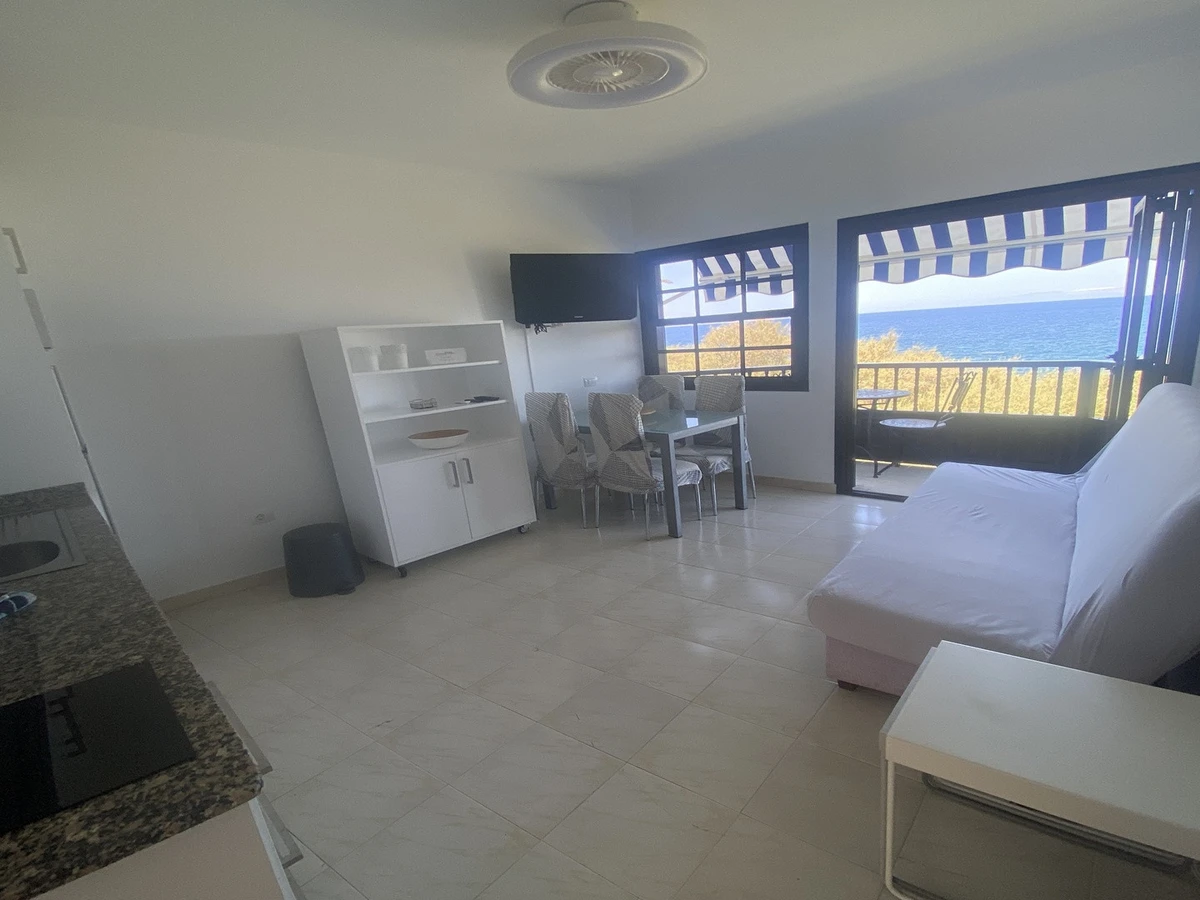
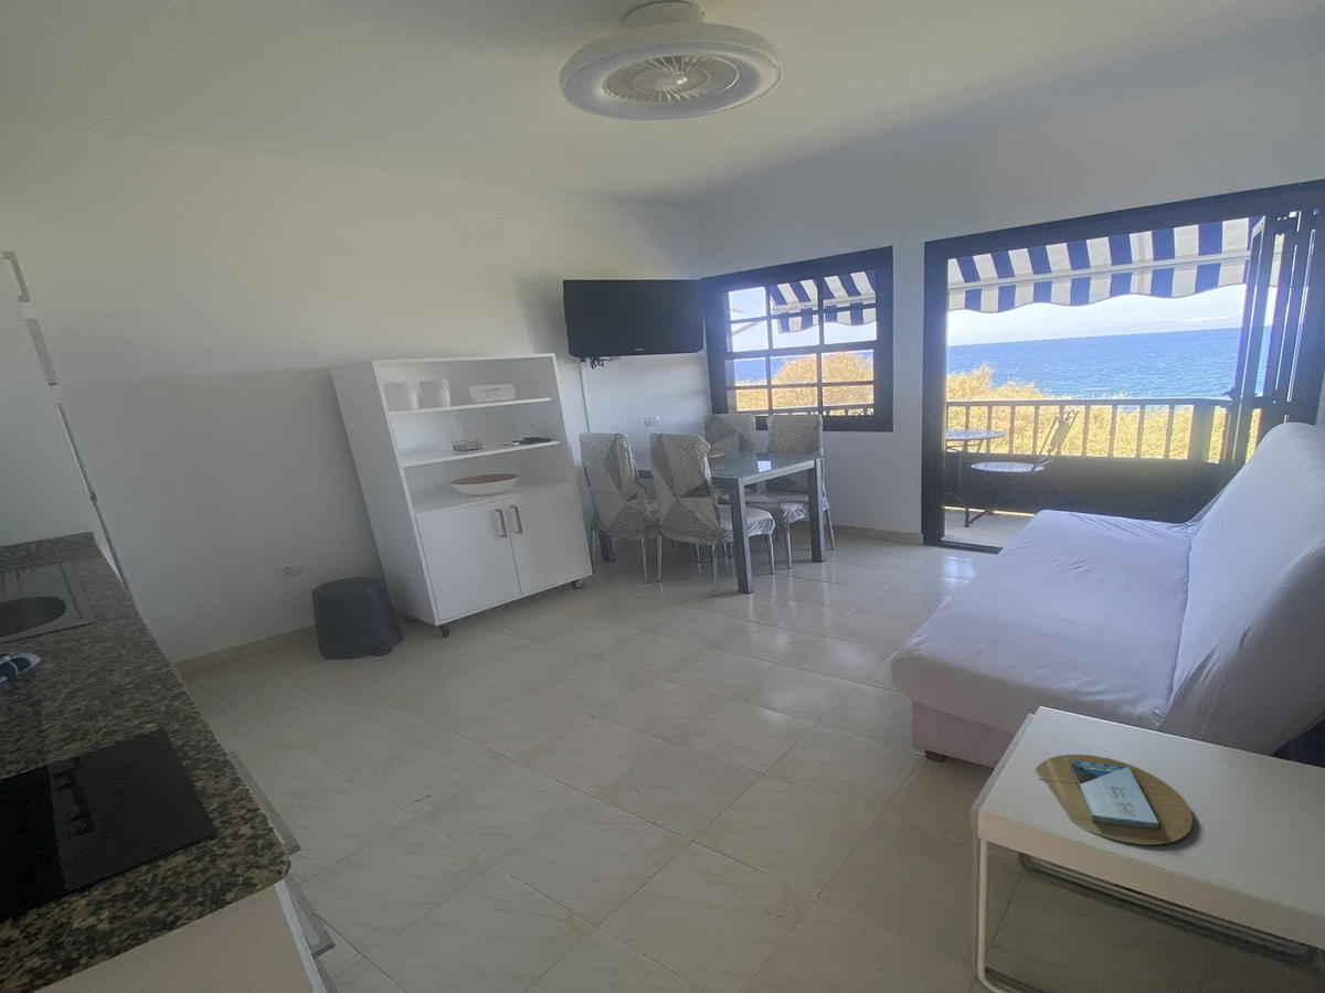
+ book (1107, 791)
